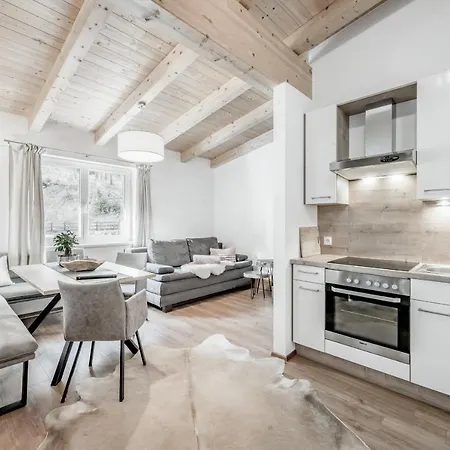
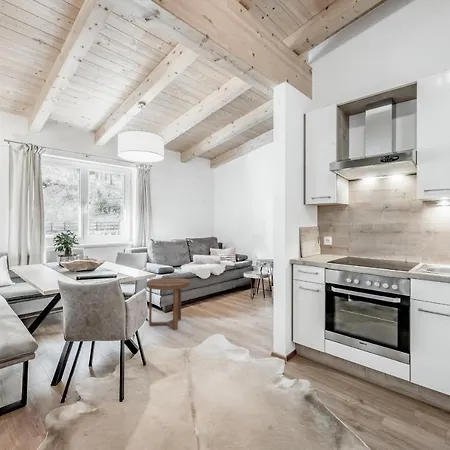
+ side table (173, 302)
